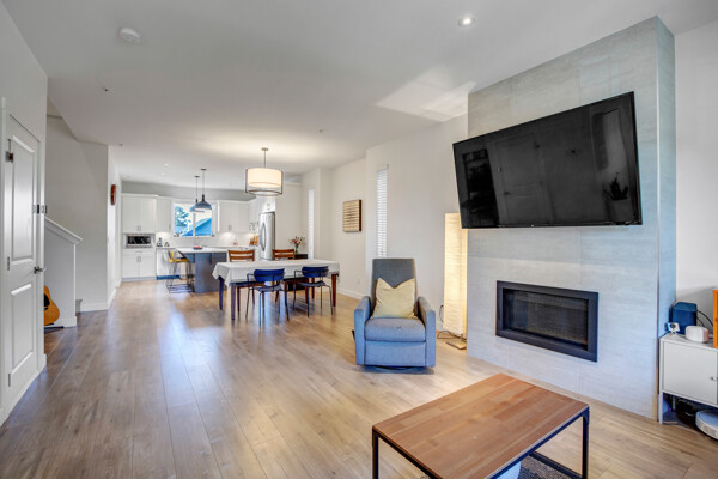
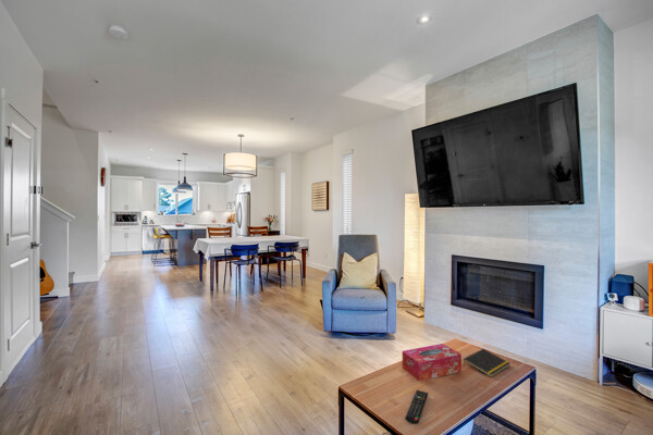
+ remote control (417, 406)
+ tissue box (431, 361)
+ notepad (486, 361)
